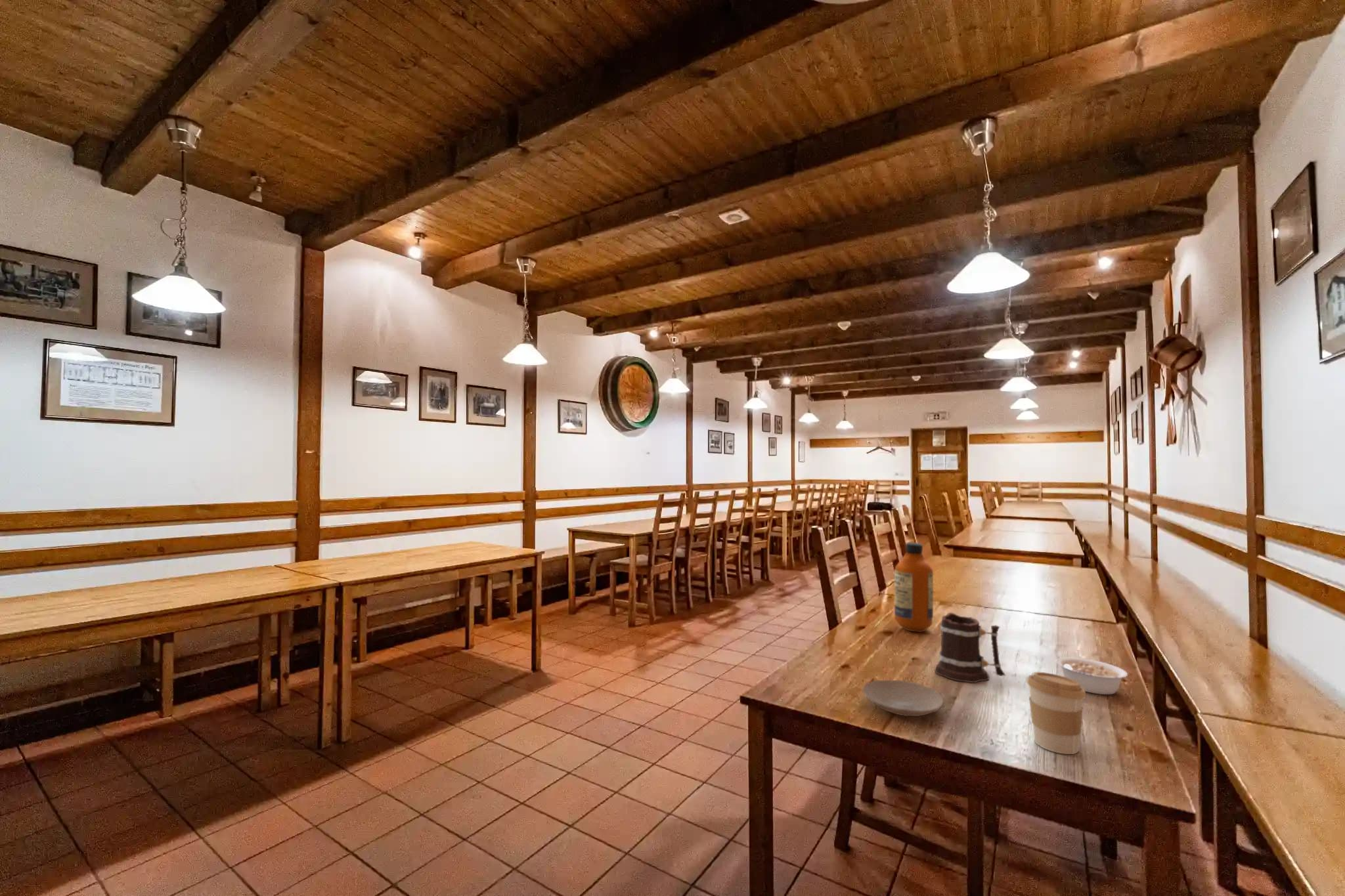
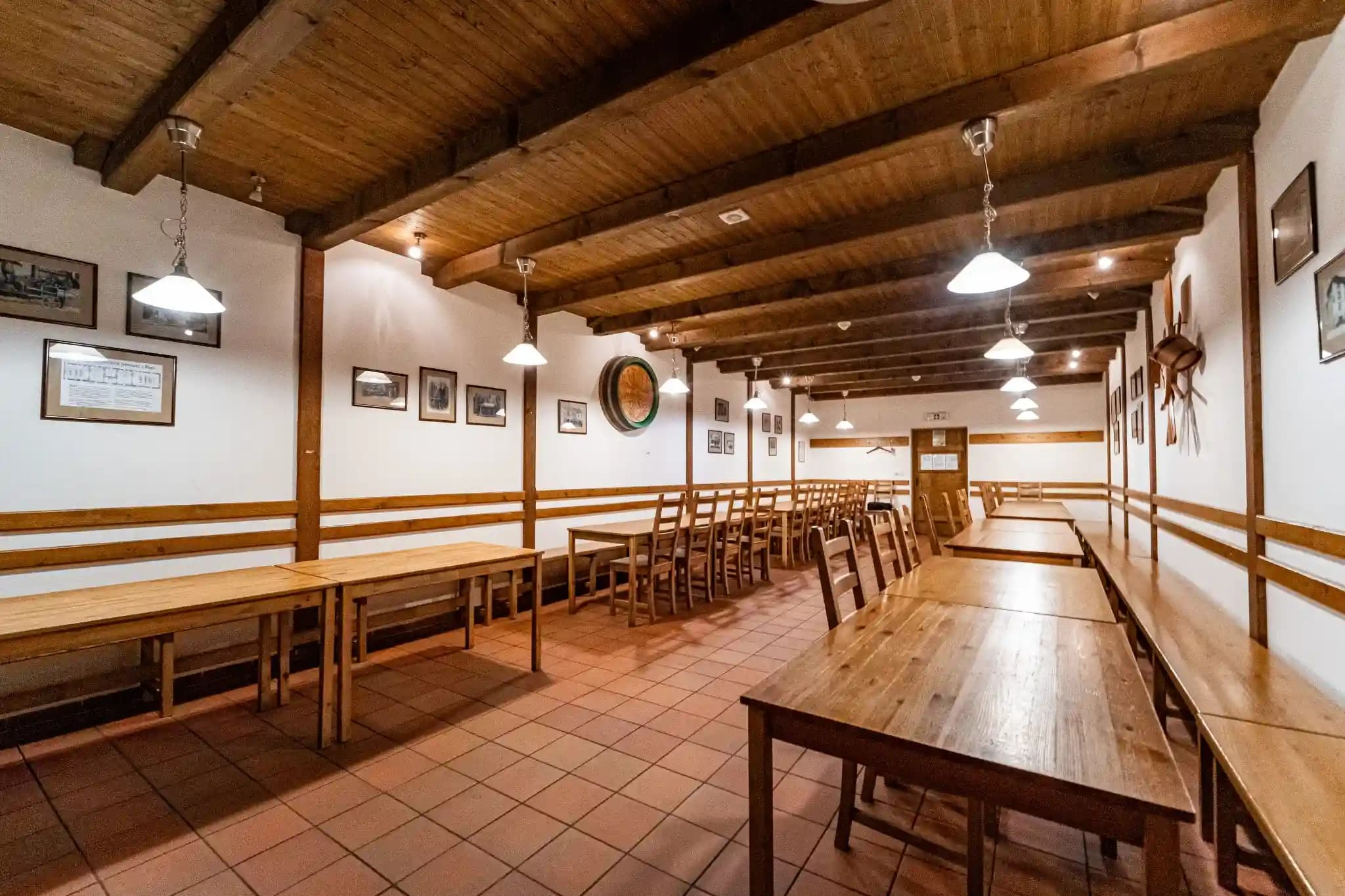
- beer mug (969, 647)
- plate (902, 700)
- legume (1093, 675)
- coffee cup (1055, 710)
- bottle (914, 586)
